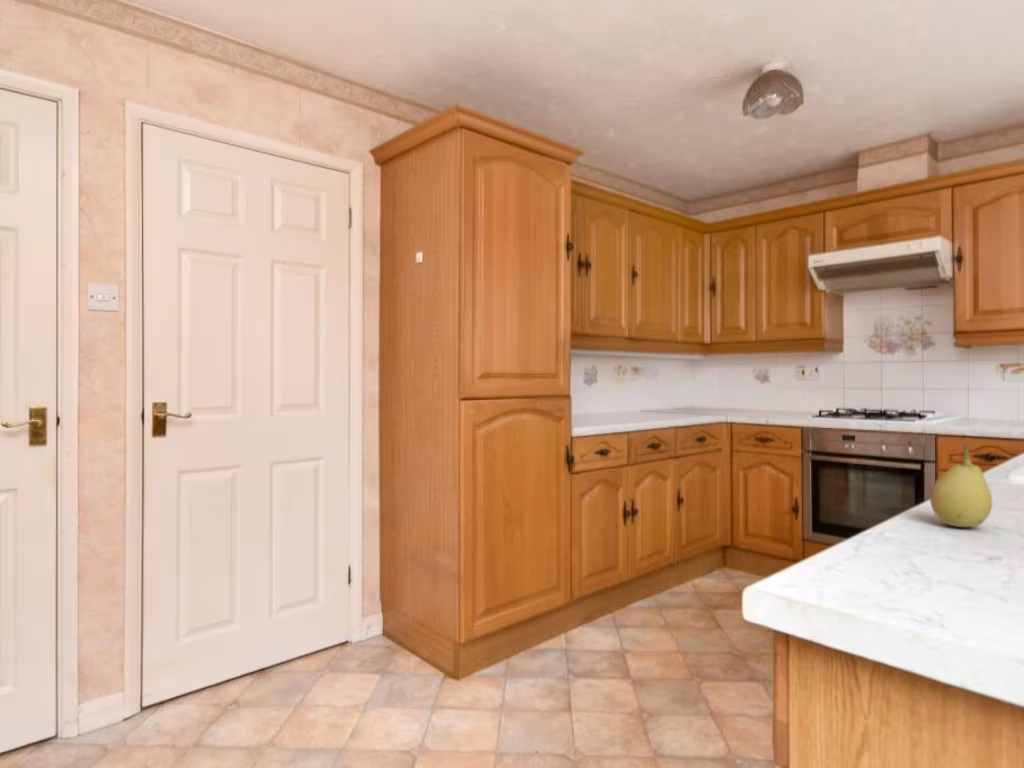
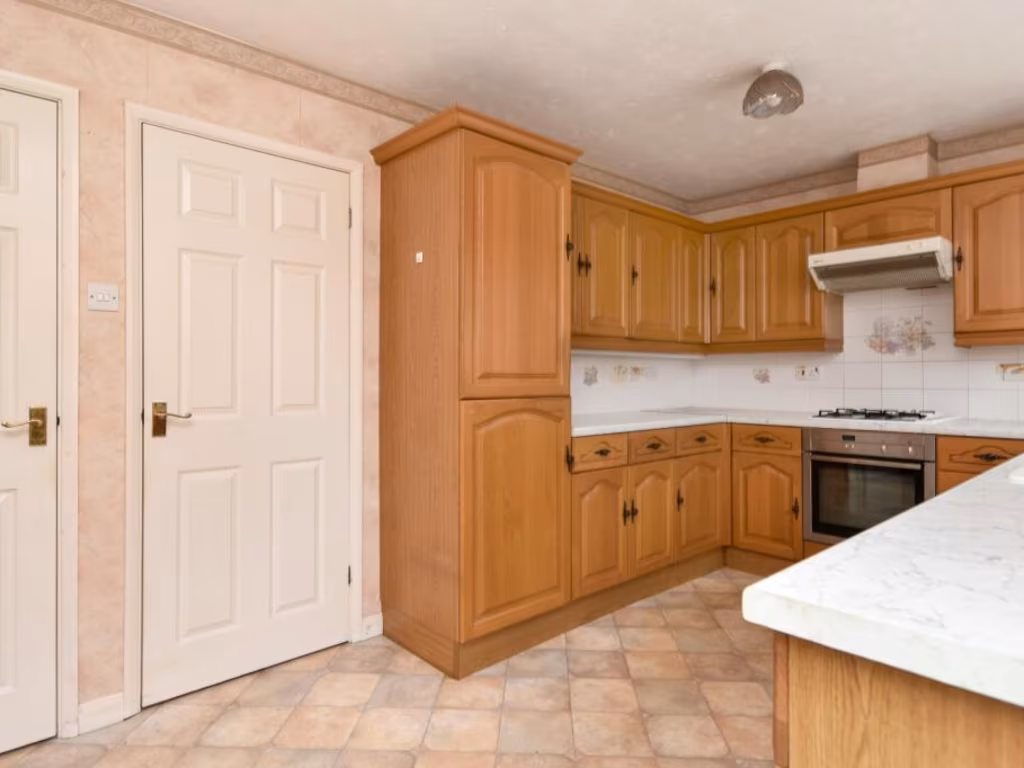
- fruit (960, 484)
